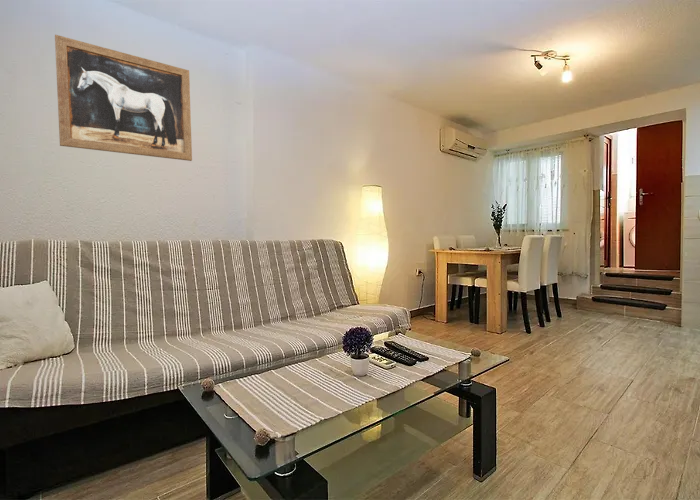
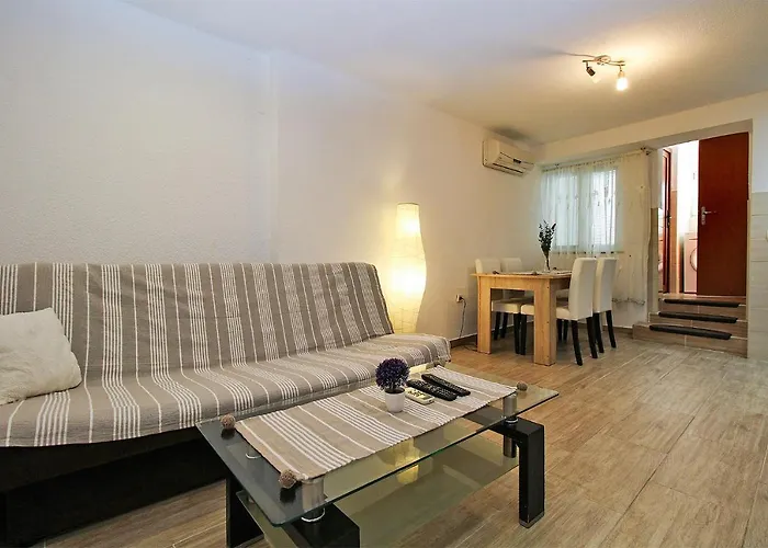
- wall art (130, 104)
